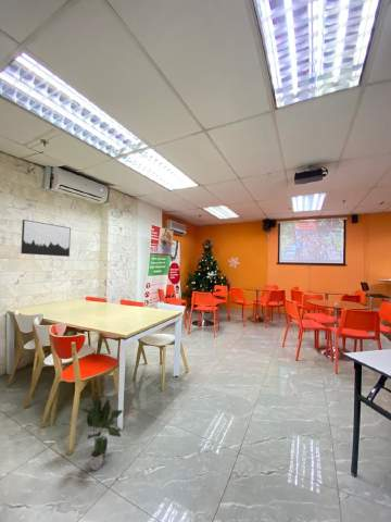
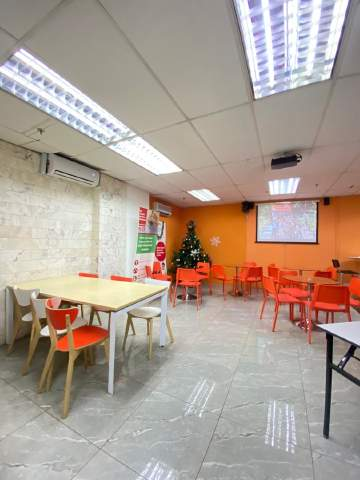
- wall art (48, 239)
- potted plant (101, 432)
